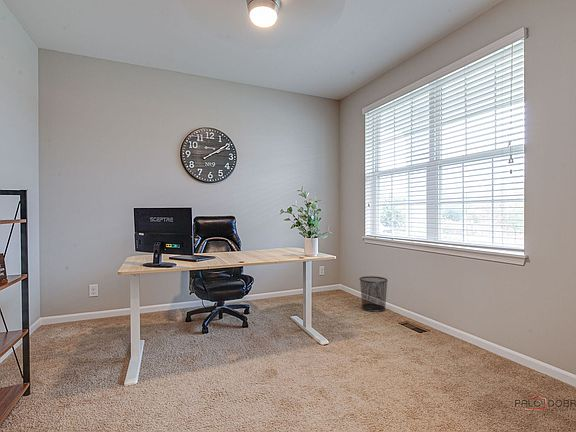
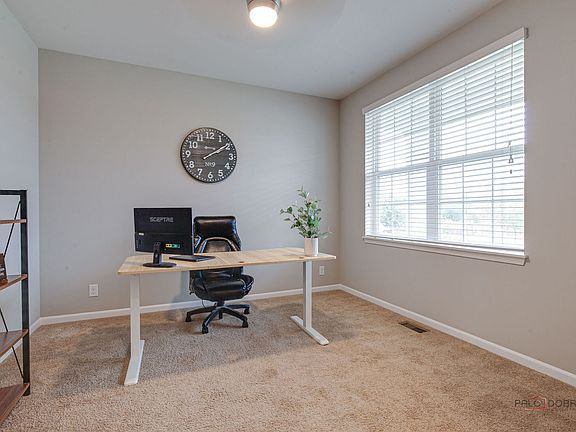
- waste bin (372, 293)
